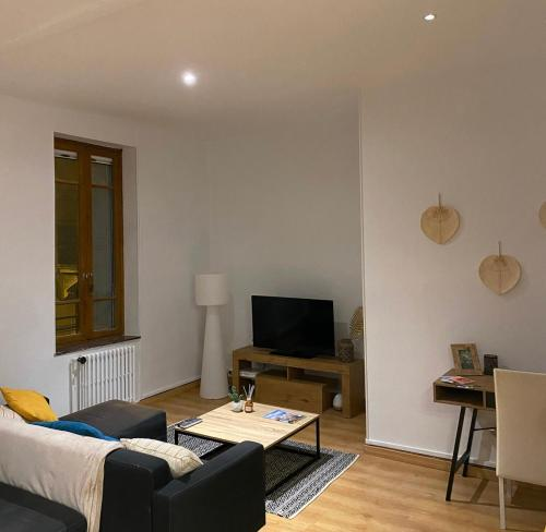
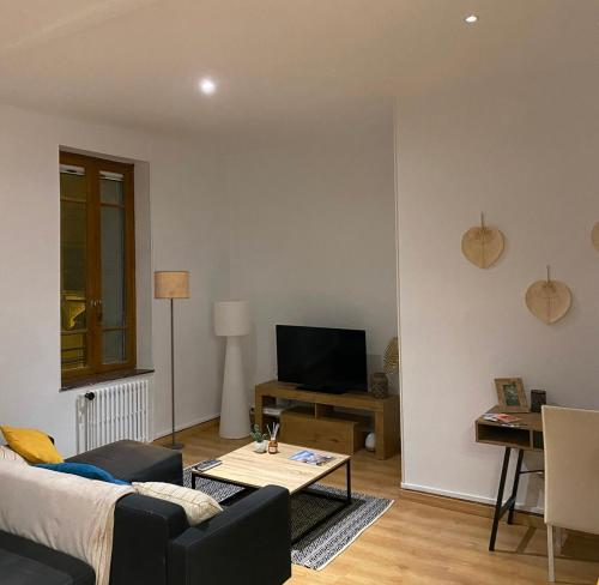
+ floor lamp (173, 358)
